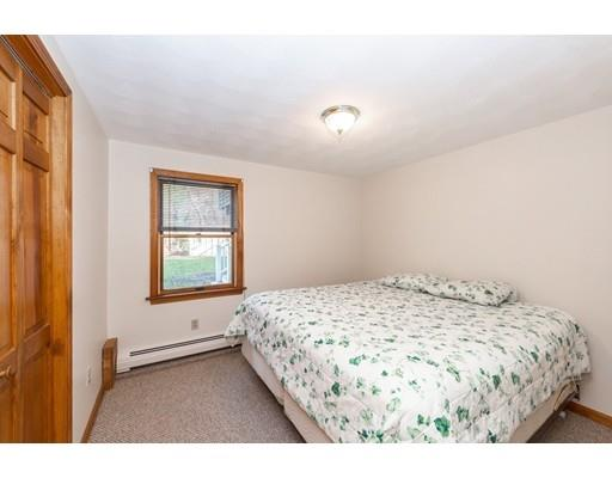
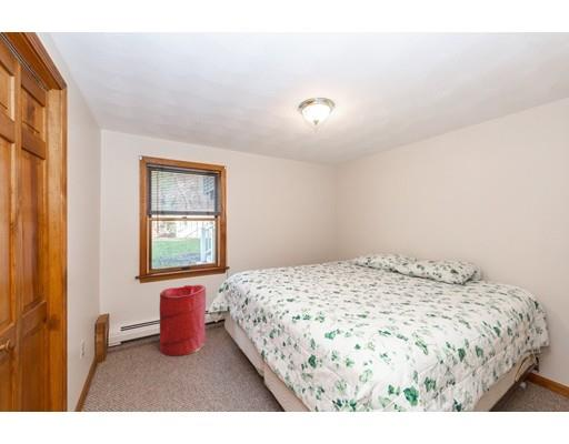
+ laundry hamper (183, 315)
